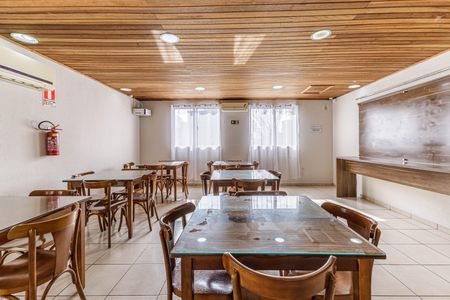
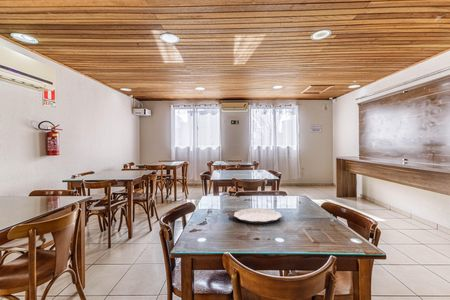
+ plate (257, 216)
